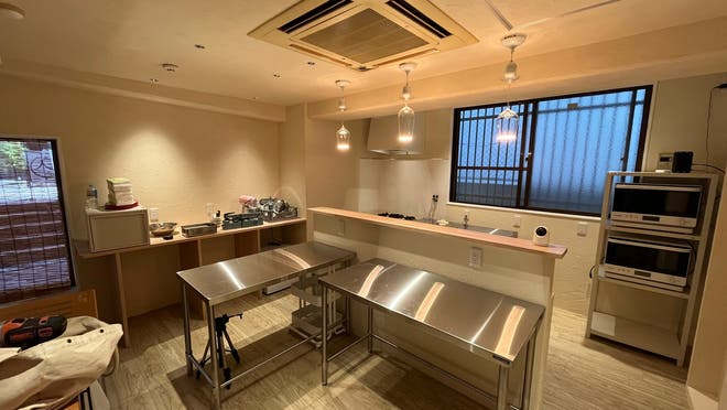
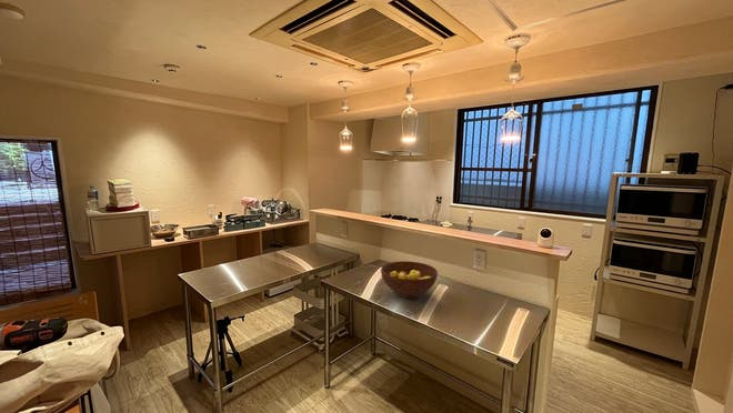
+ fruit bowl (408, 282)
